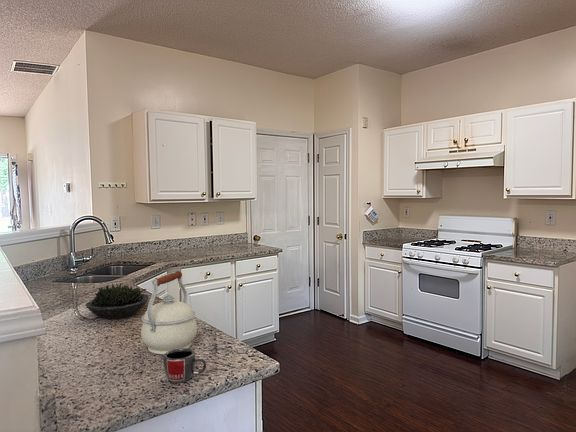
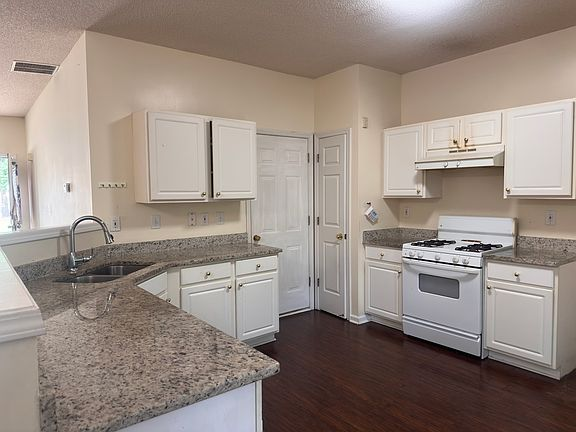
- kettle (171, 309)
- mug (185, 365)
- succulent plant (117, 299)
